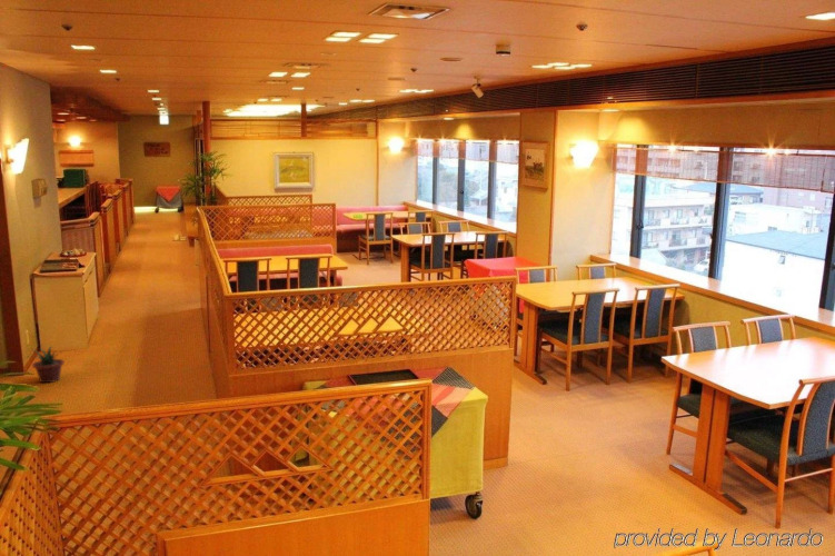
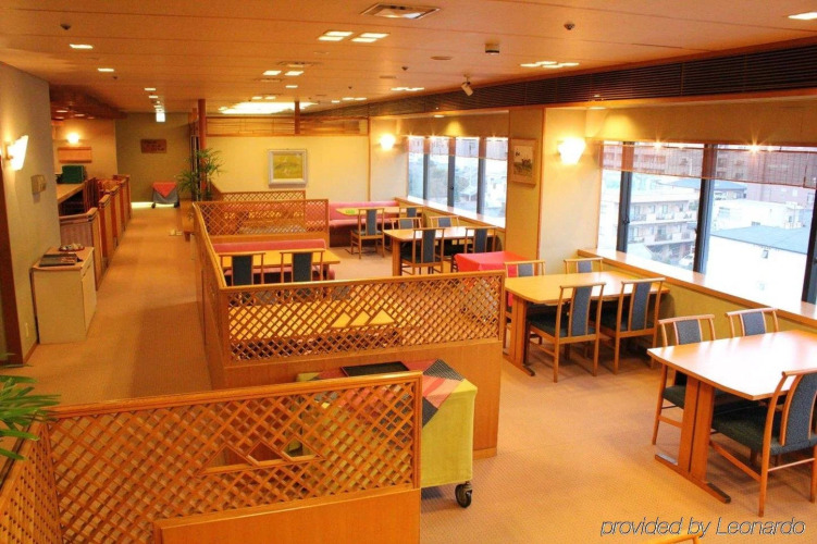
- potted plant (44, 365)
